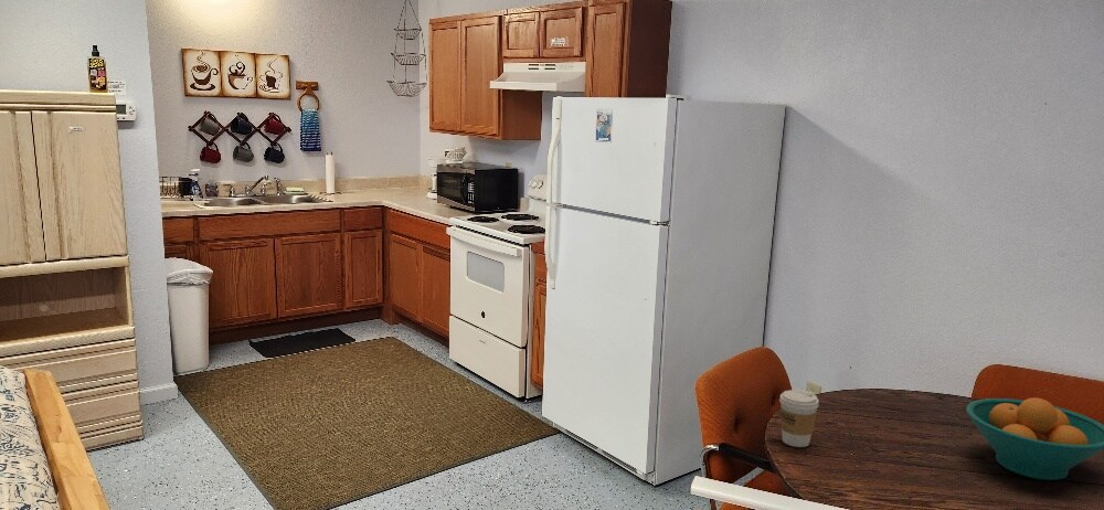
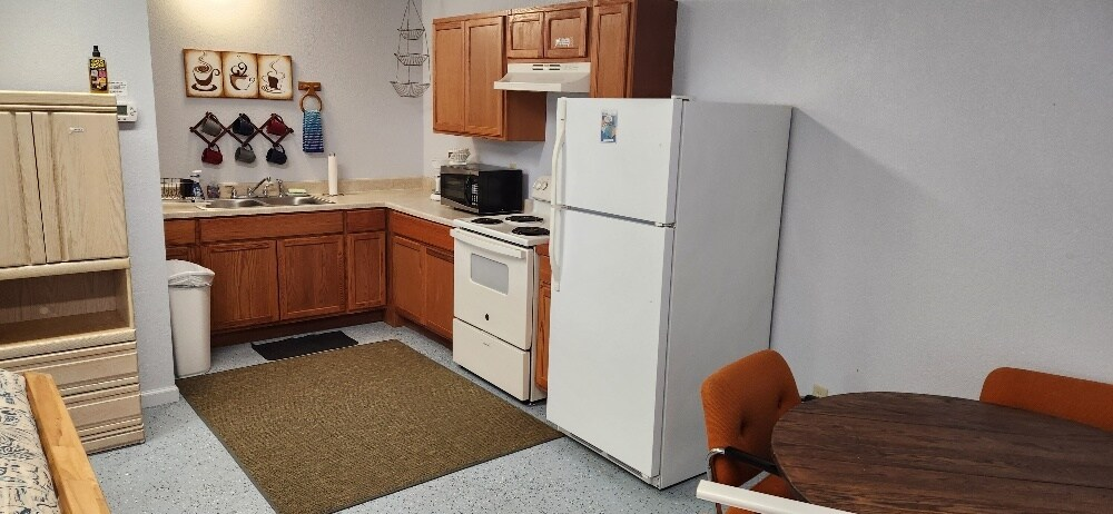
- fruit bowl (1036, 433)
- coffee cup (797, 417)
